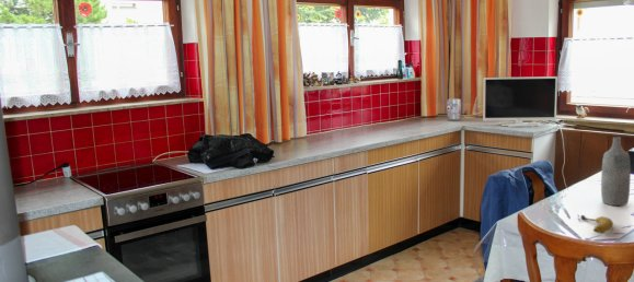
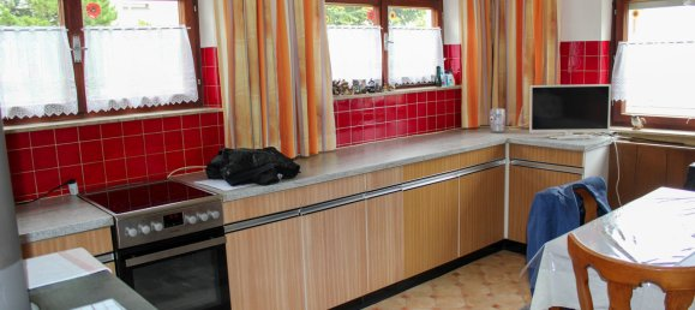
- bottle (615, 171)
- fruit (596, 221)
